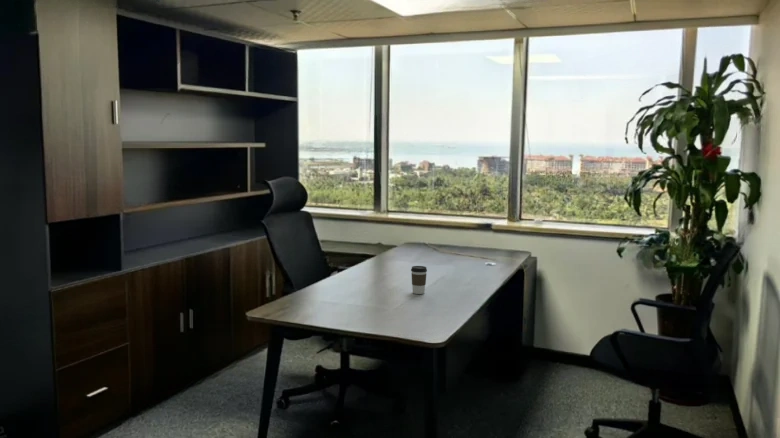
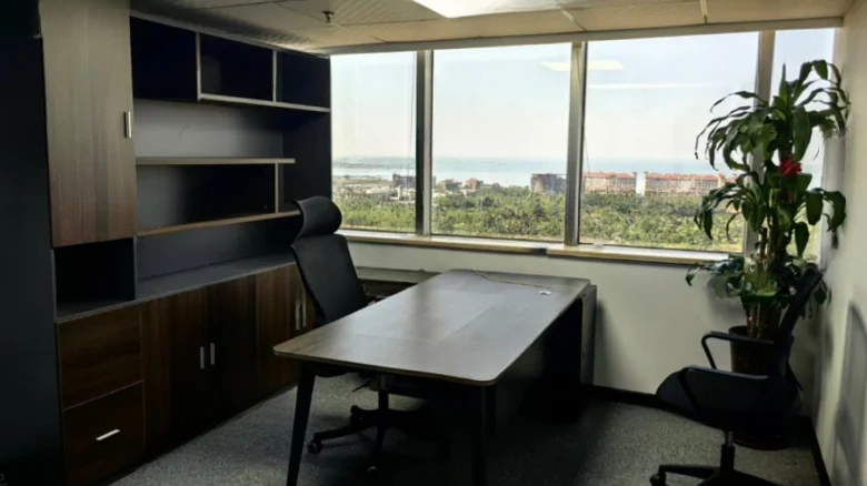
- coffee cup (418, 279)
